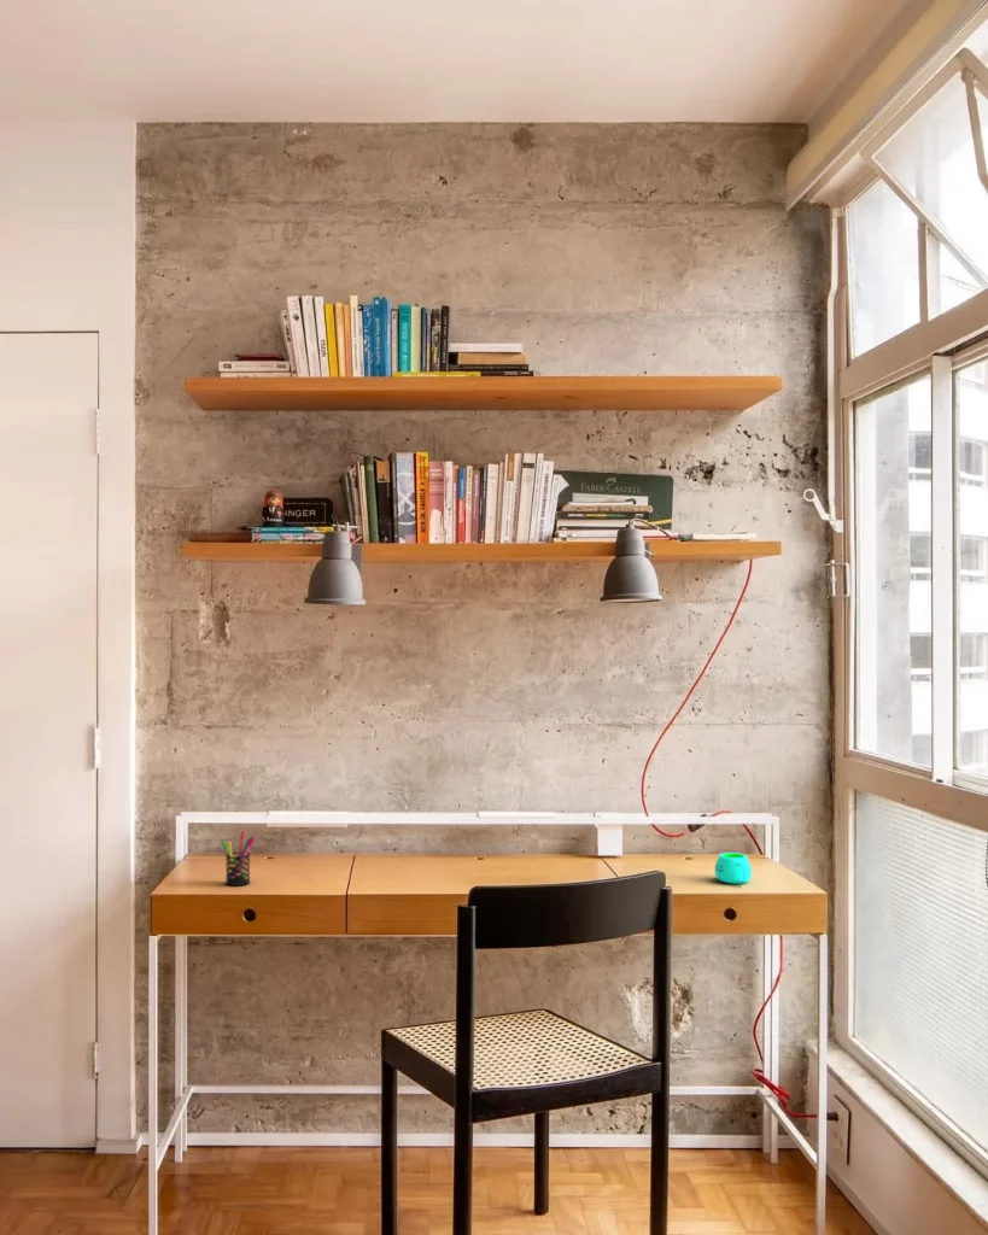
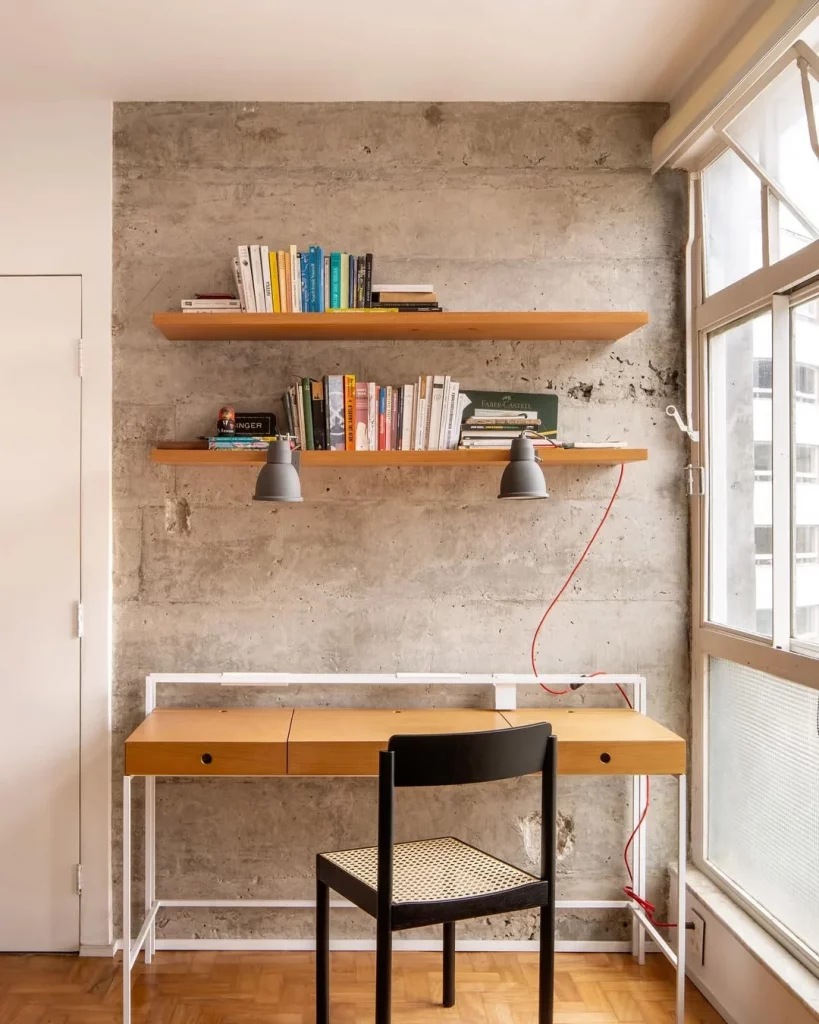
- pen holder (235, 858)
- mug (735, 868)
